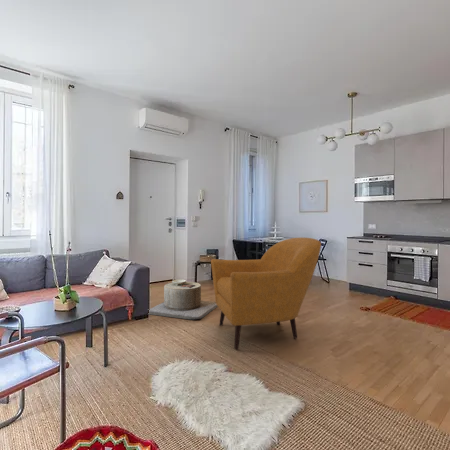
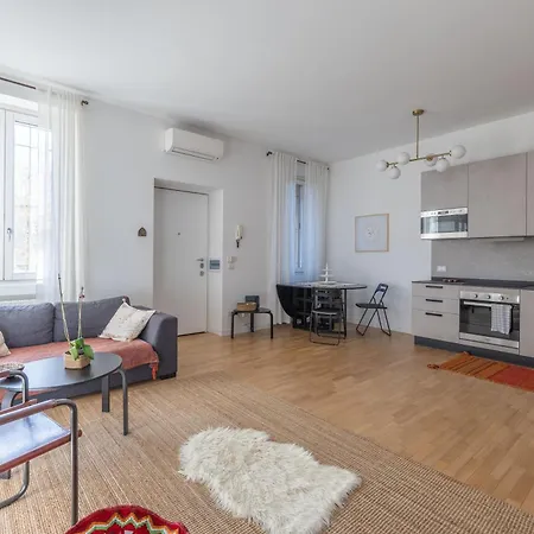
- side table (184, 295)
- armchair (266, 285)
